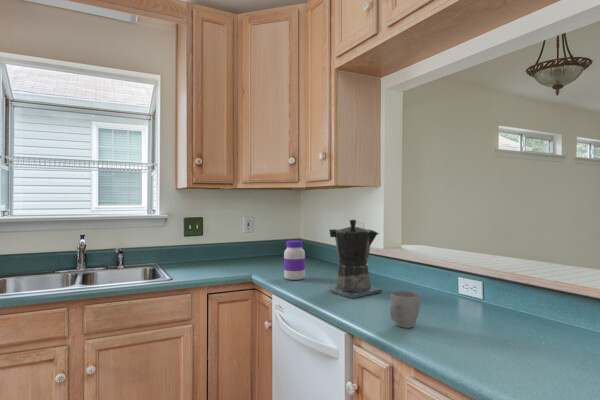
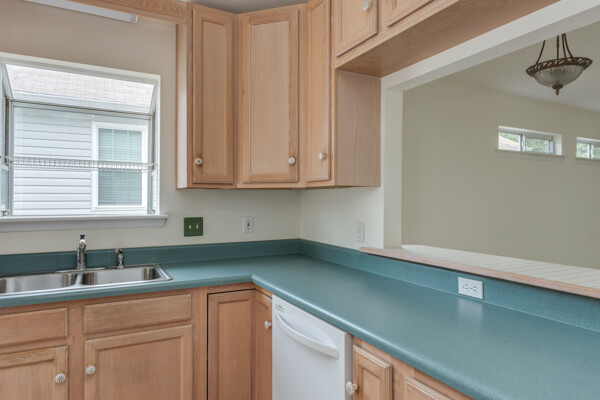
- jar (294, 259)
- coffee maker (352, 255)
- mug (402, 310)
